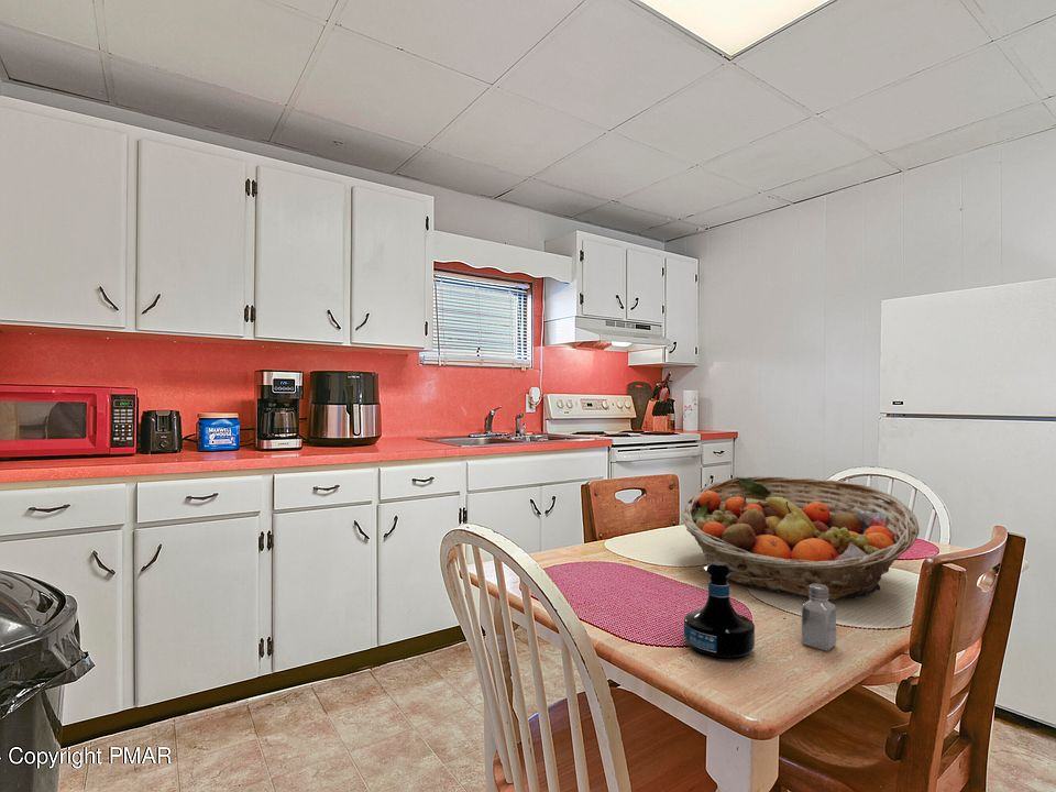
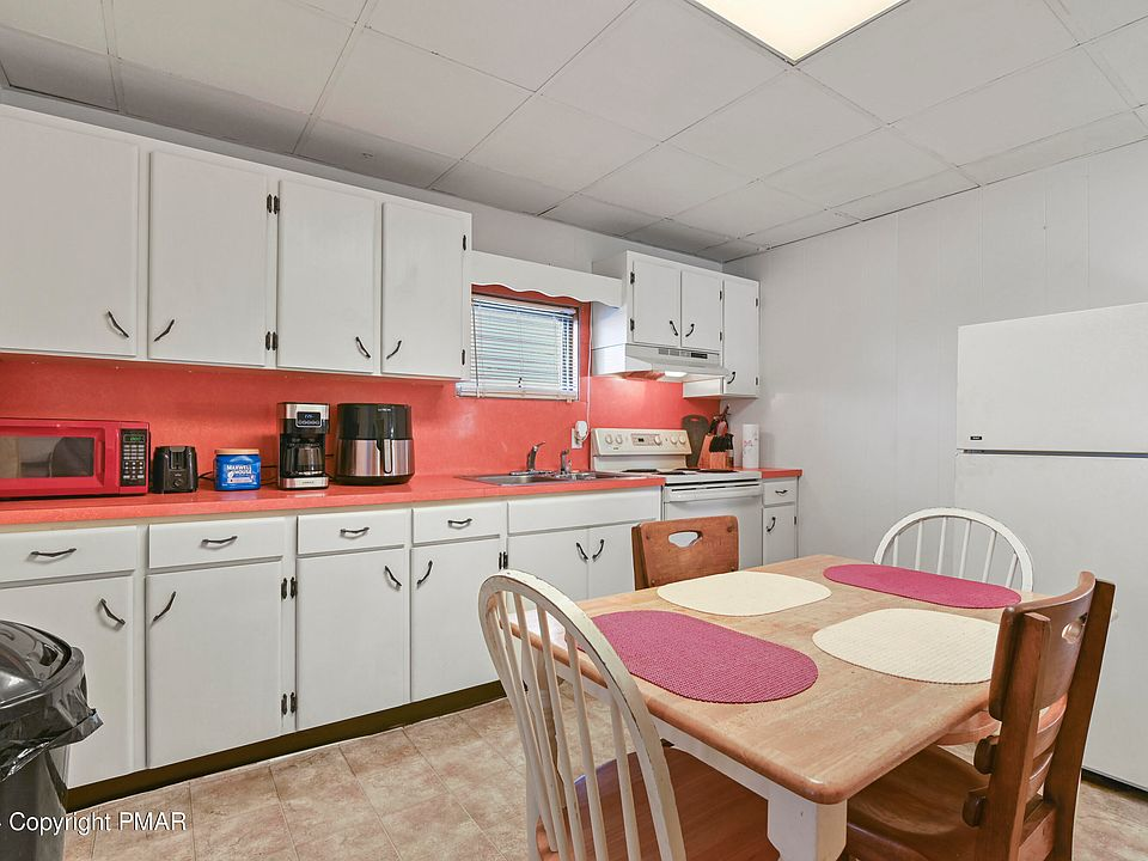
- fruit basket (790, 530)
- saltshaker (818, 615)
- tequila bottle (718, 605)
